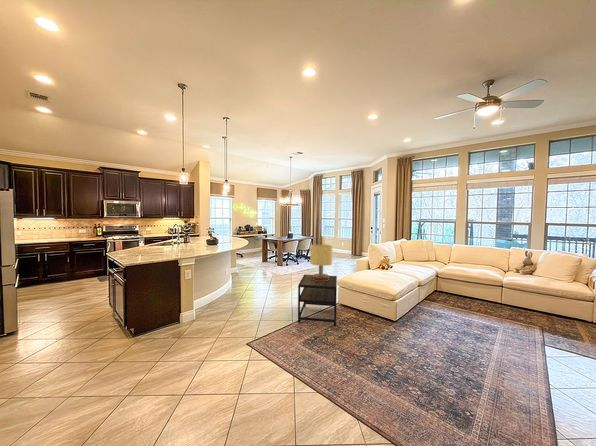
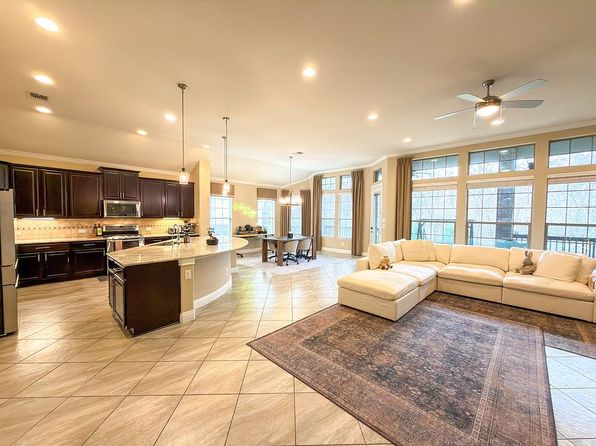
- table lamp (321, 262)
- side table (318, 297)
